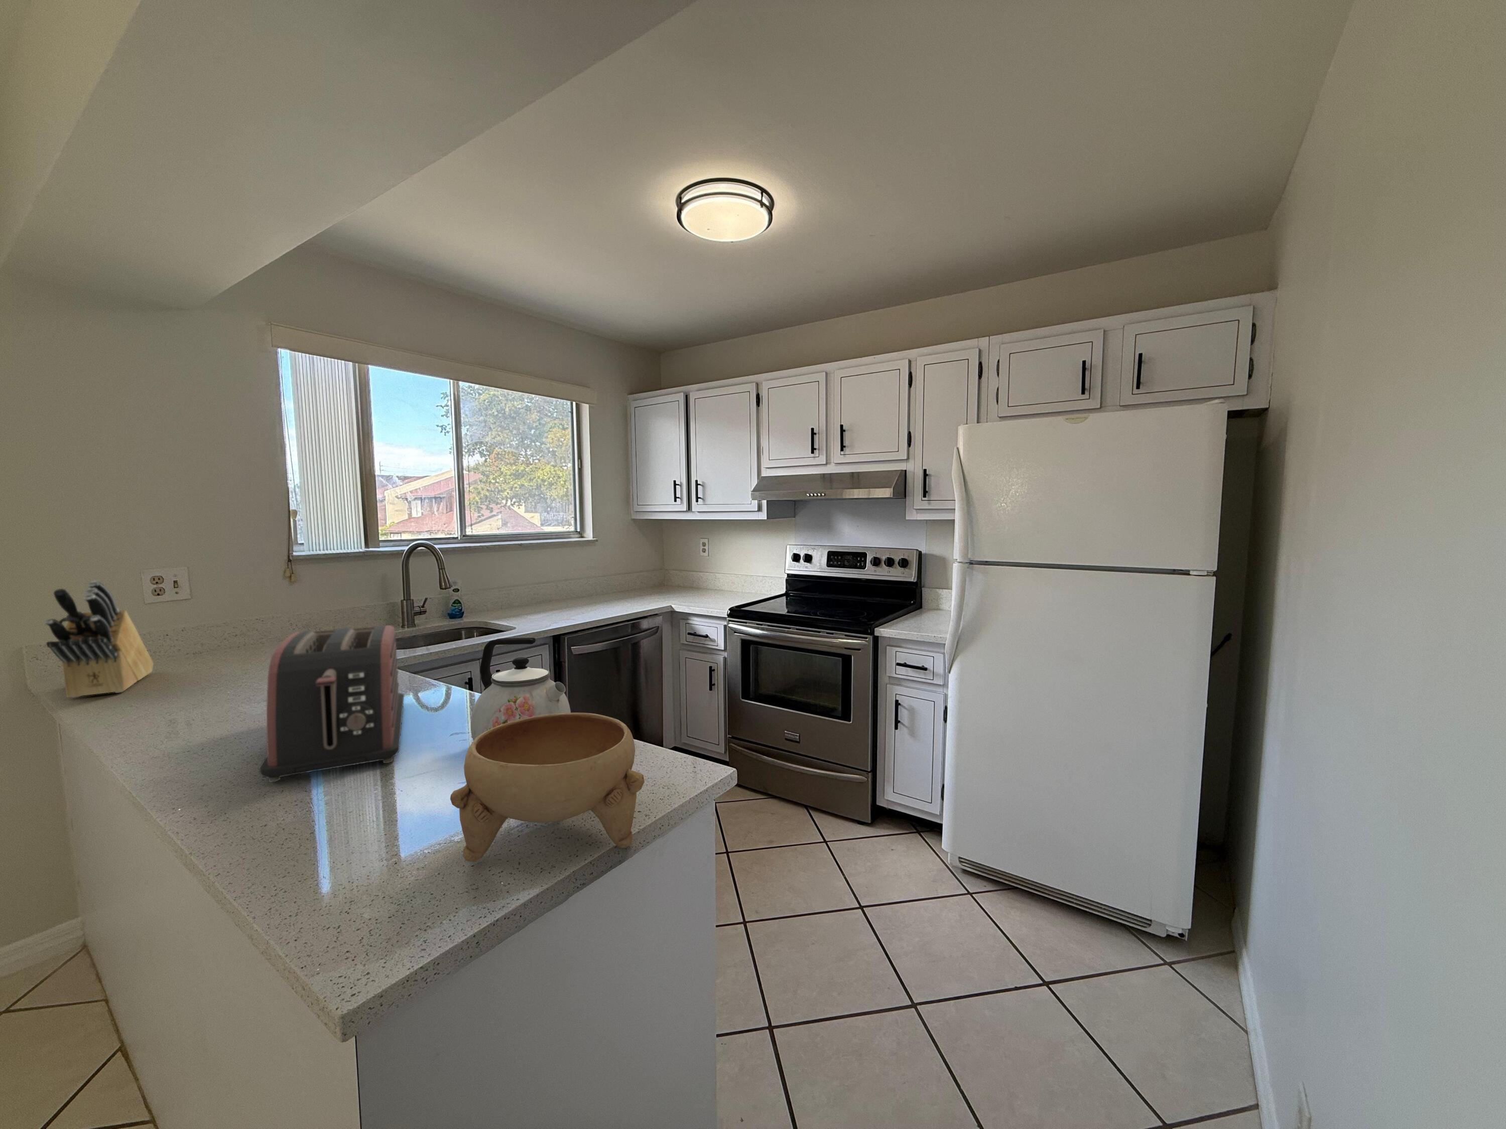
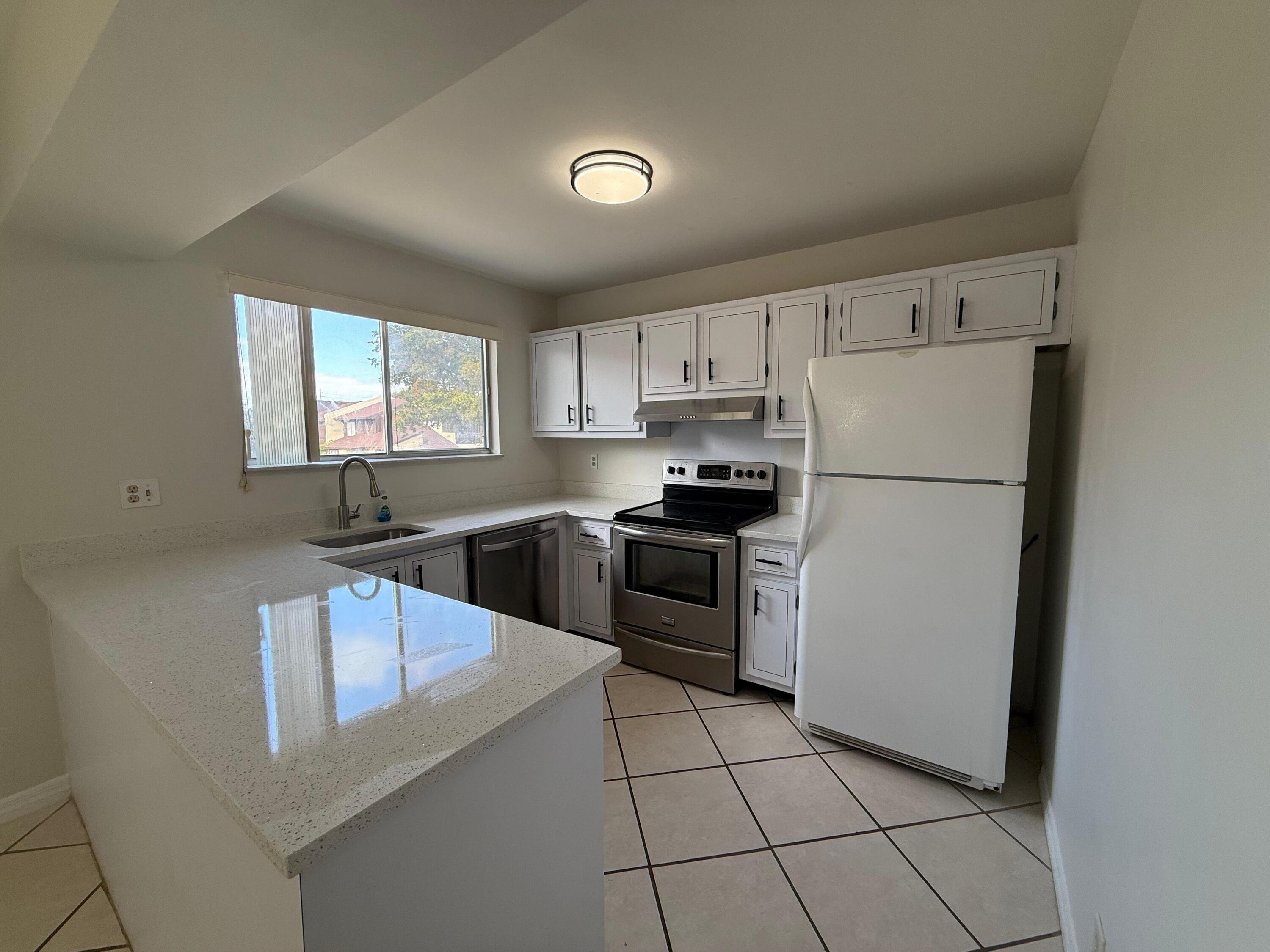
- toaster (342, 687)
- knife block (102, 633)
- bowl (545, 786)
- kettle (522, 691)
